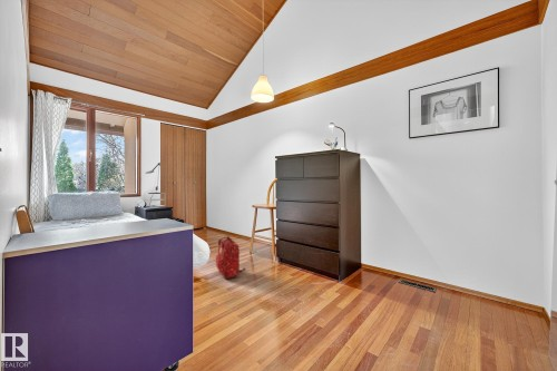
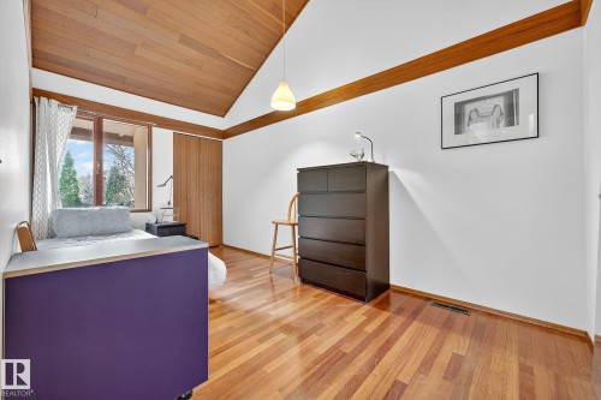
- backpack (229, 254)
